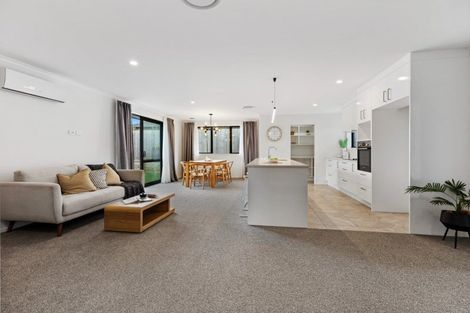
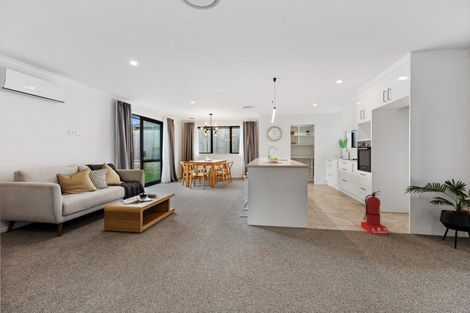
+ fire extinguisher (374, 211)
